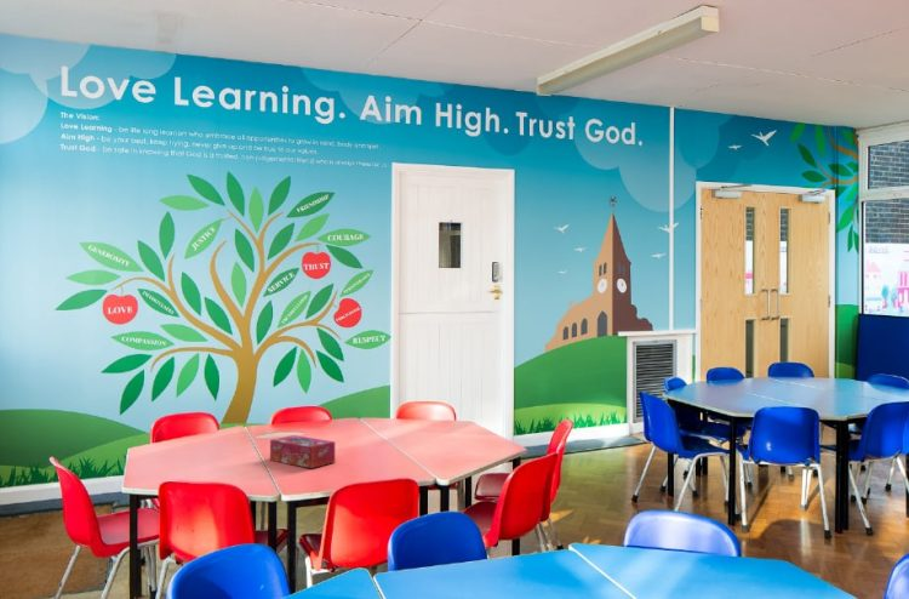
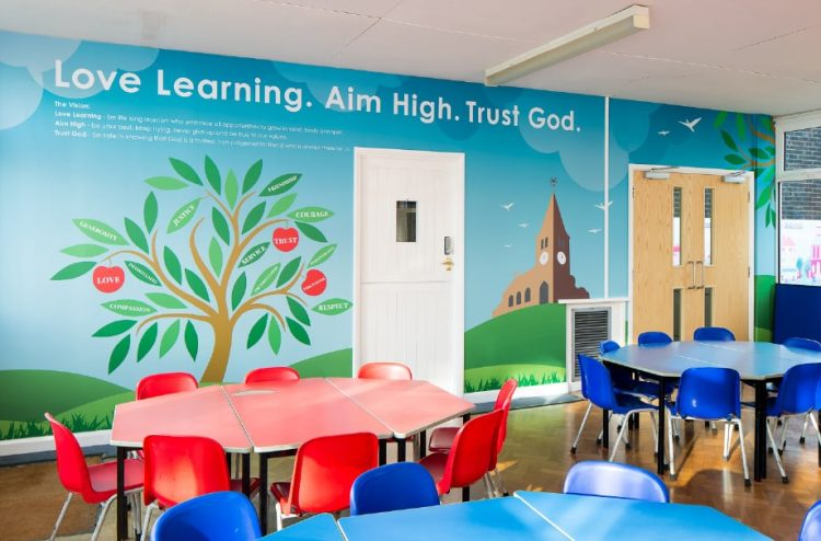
- tissue box (302, 451)
